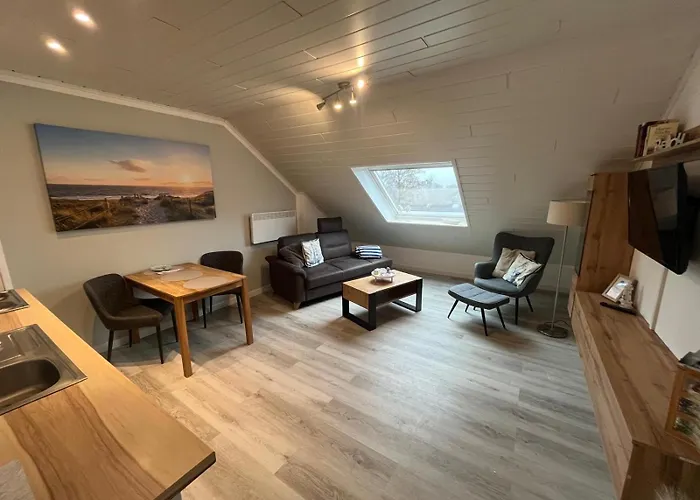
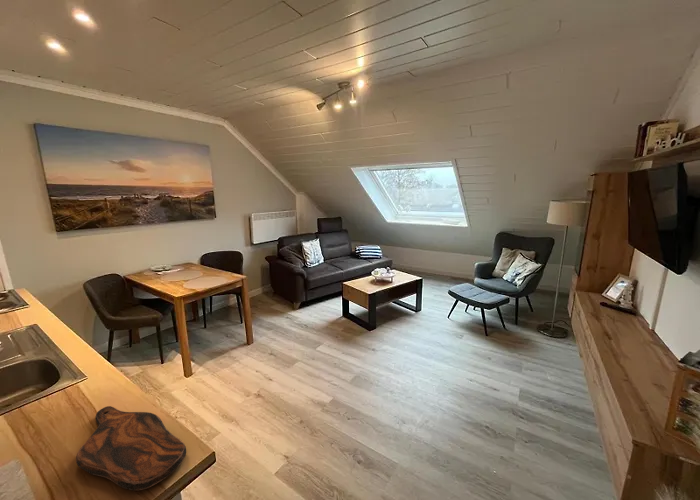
+ cutting board (124, 441)
